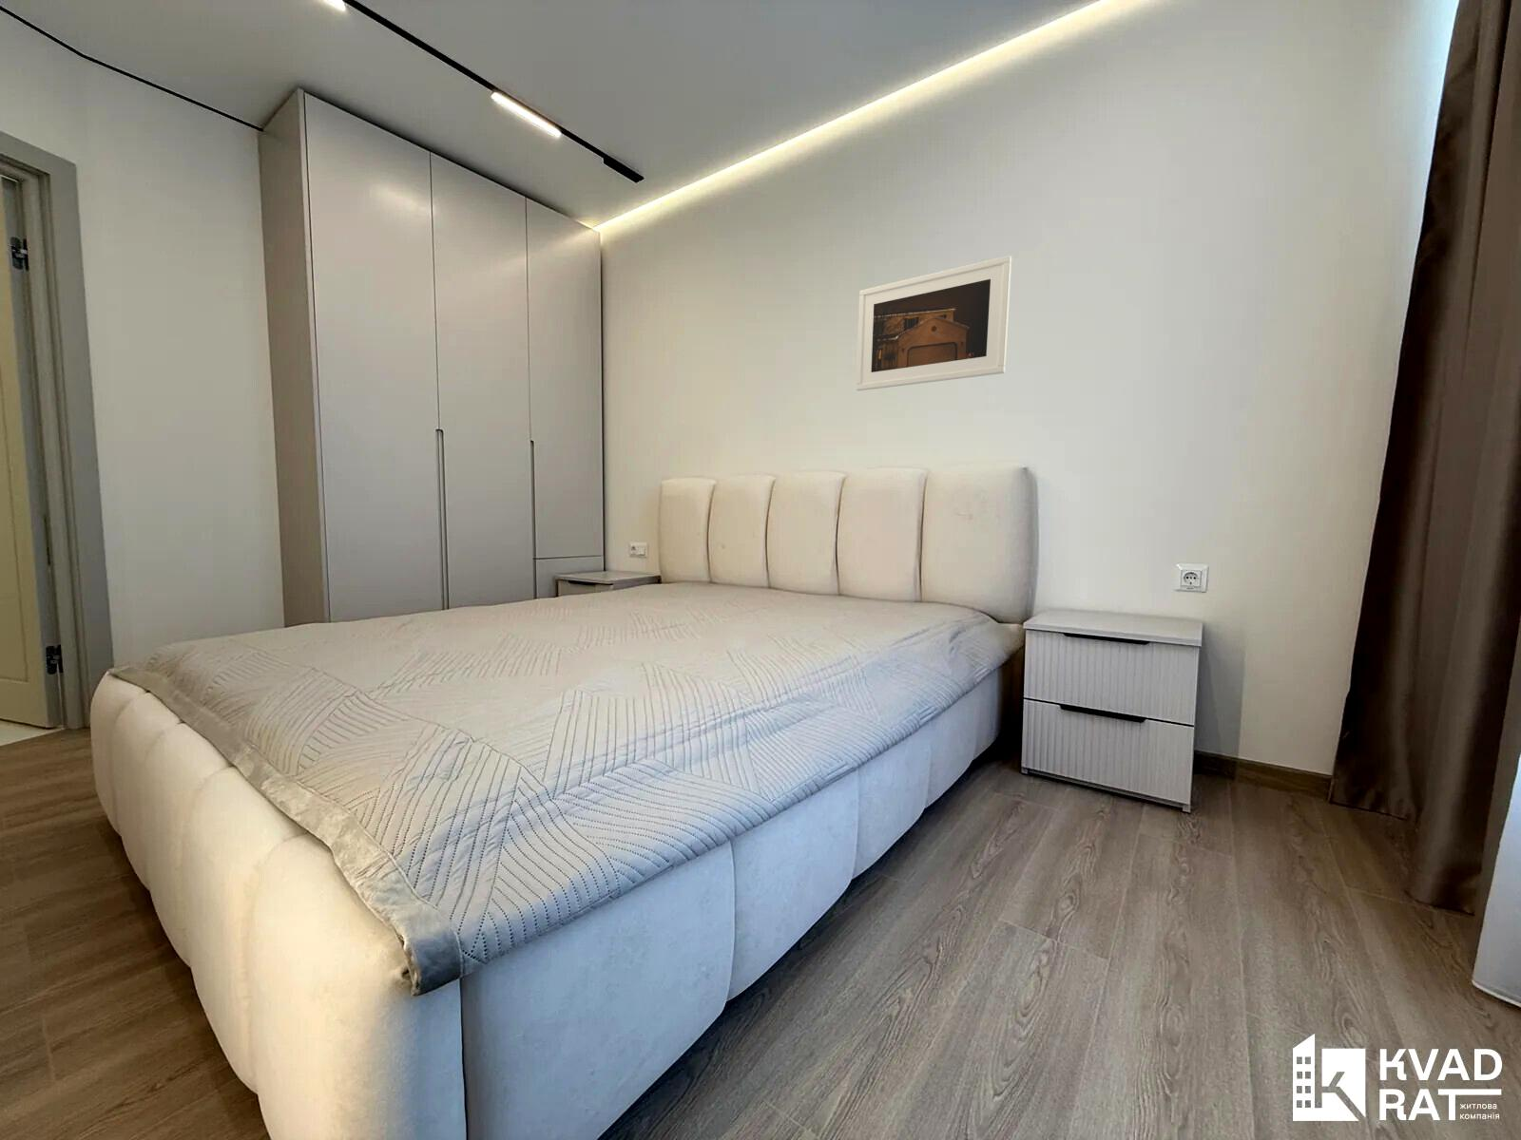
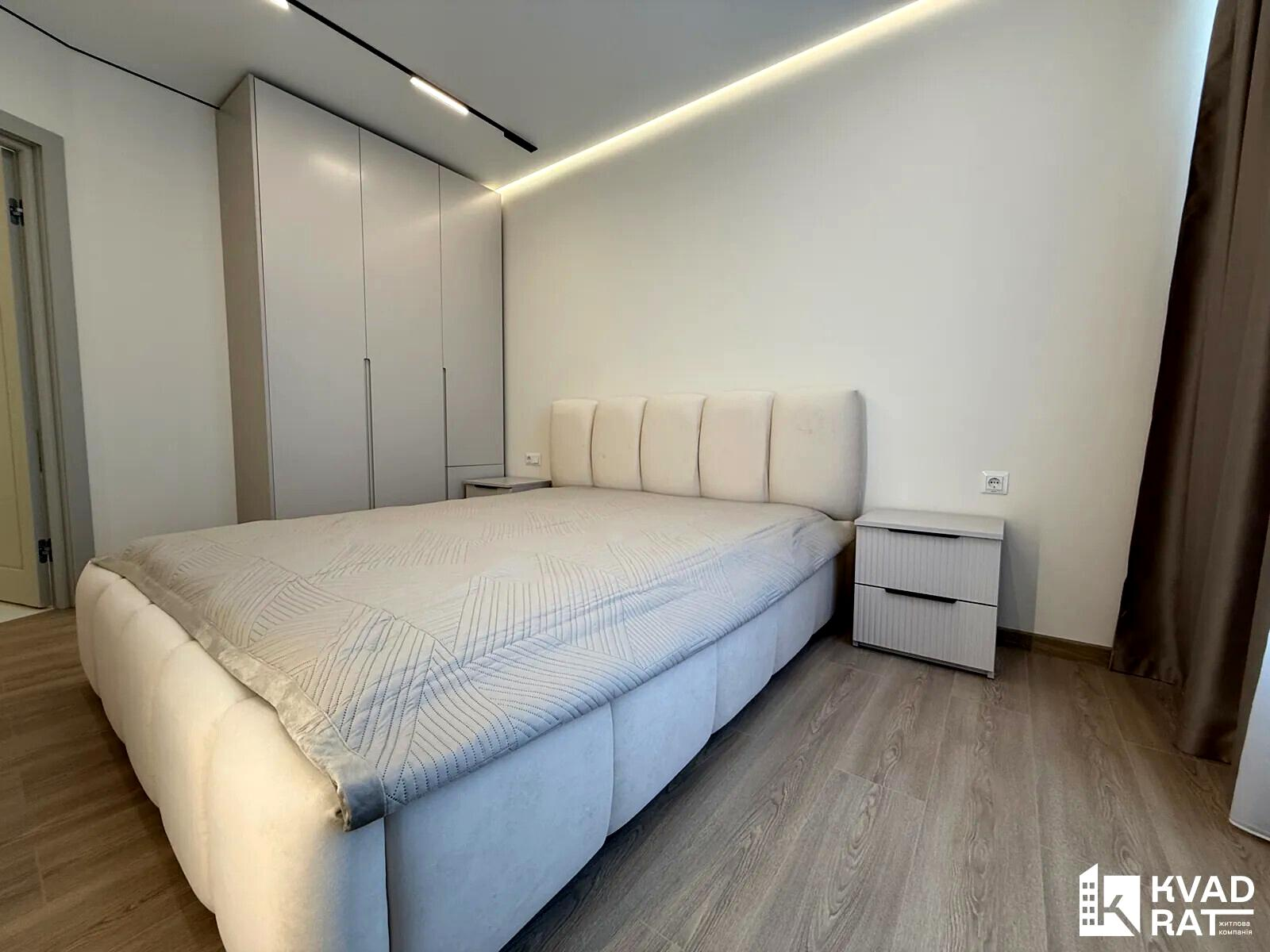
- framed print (927, 328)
